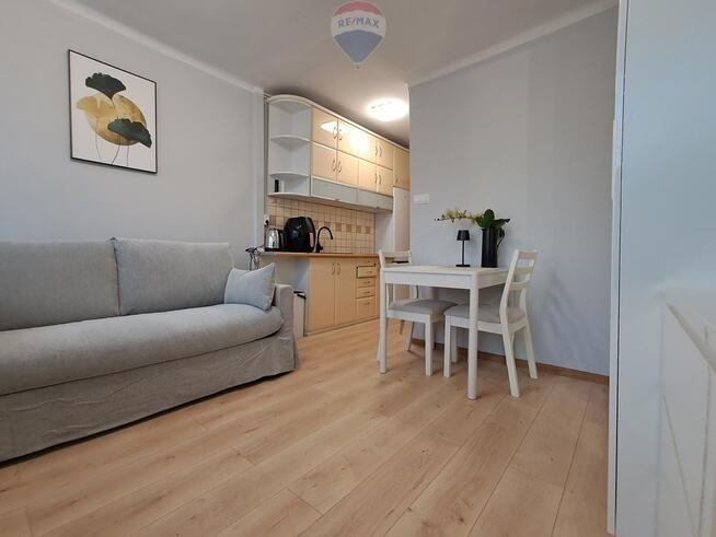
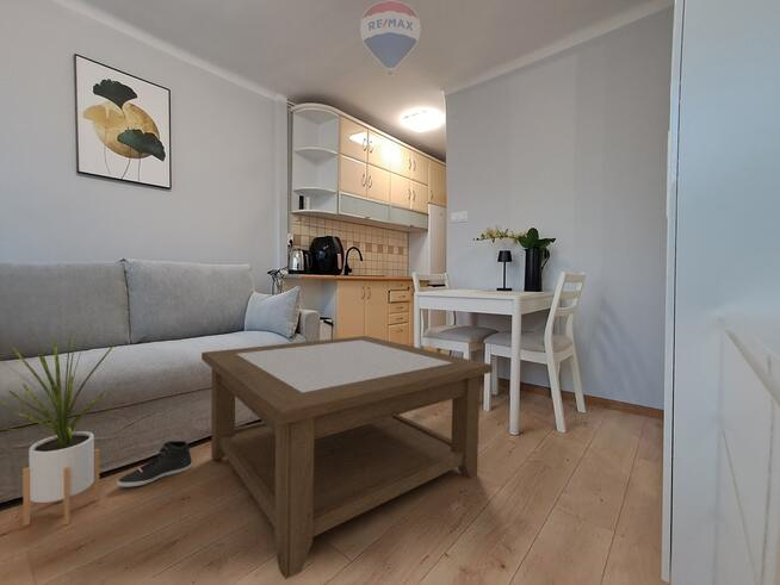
+ coffee table (340, 411)
+ house plant (64, 418)
+ sneaker (156, 460)
